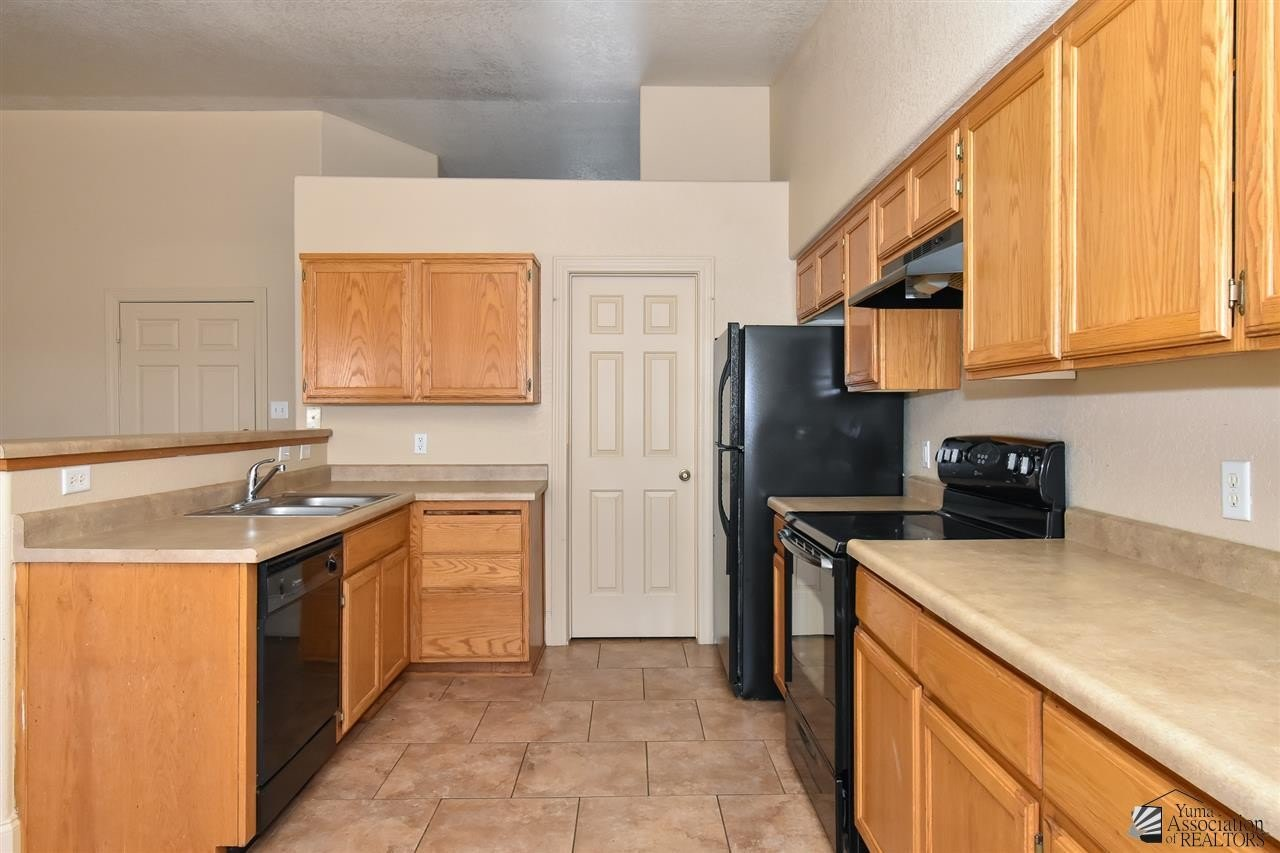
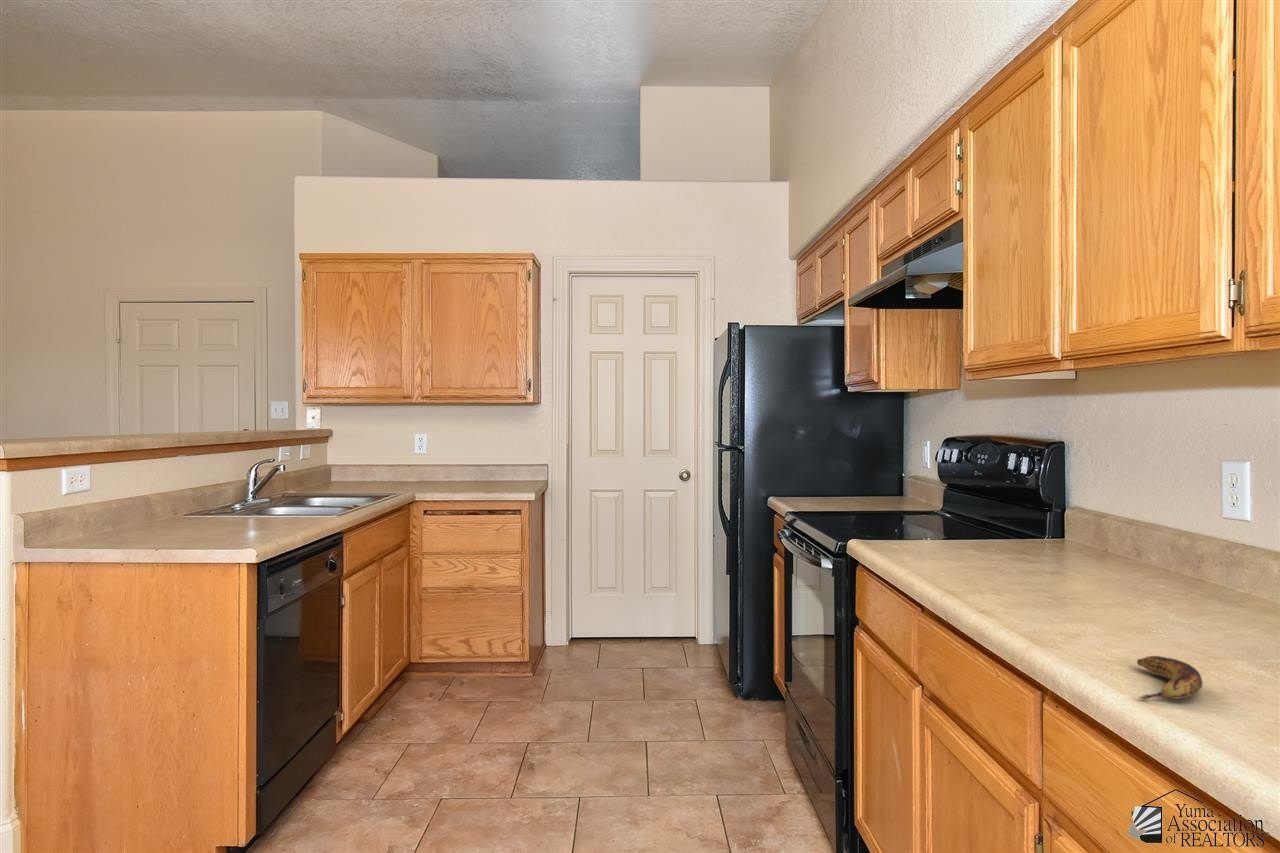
+ banana (1164, 674)
